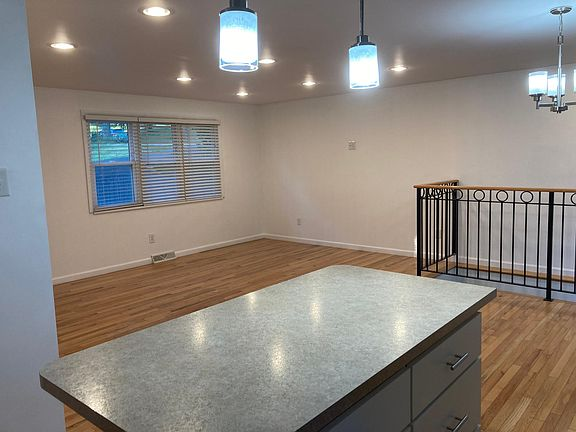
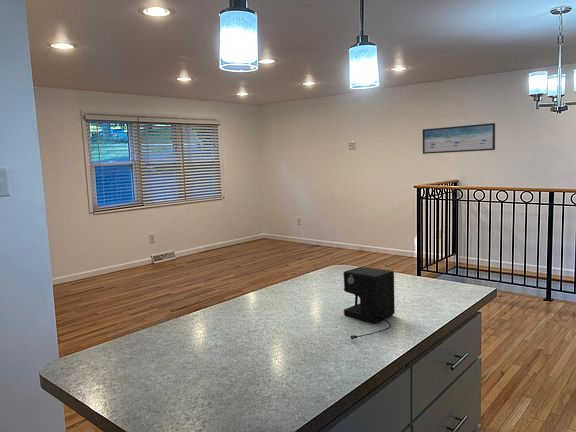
+ coffee maker (355, 299)
+ wall art (457, 139)
